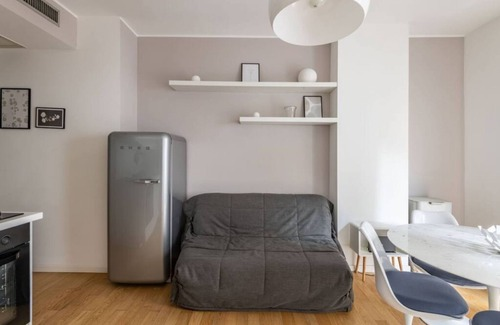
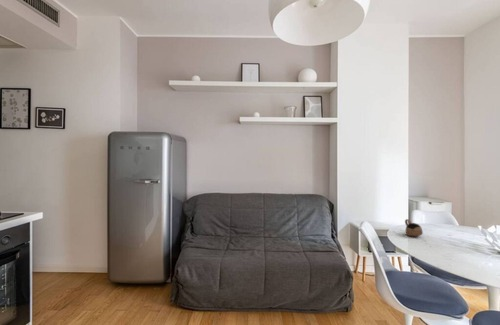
+ cup (413, 228)
